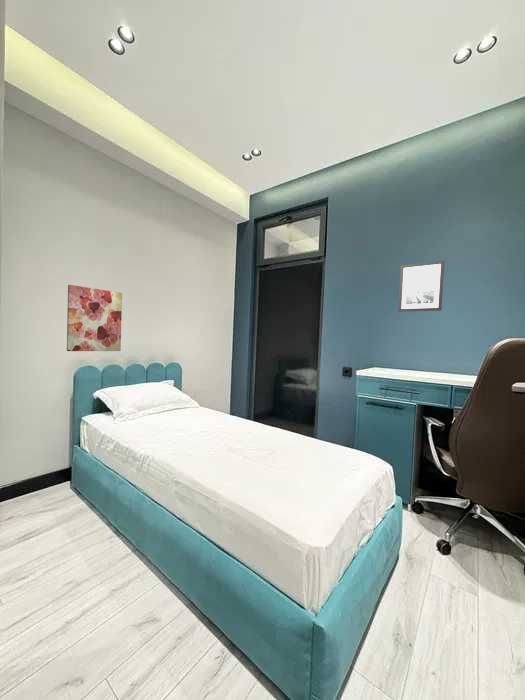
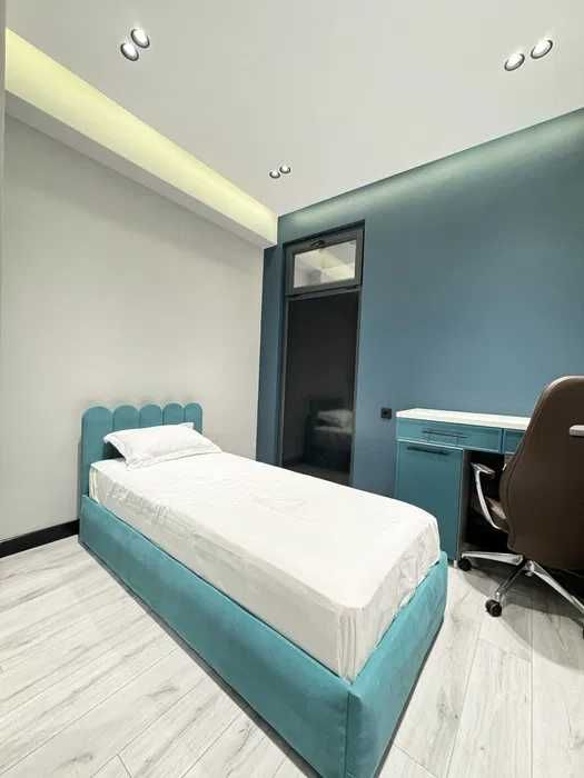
- wall art (420, 287)
- wall art (96, 320)
